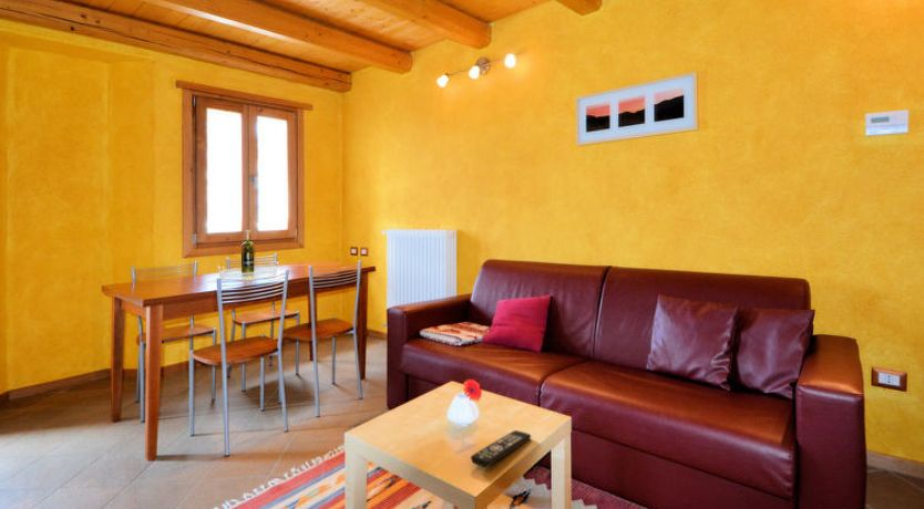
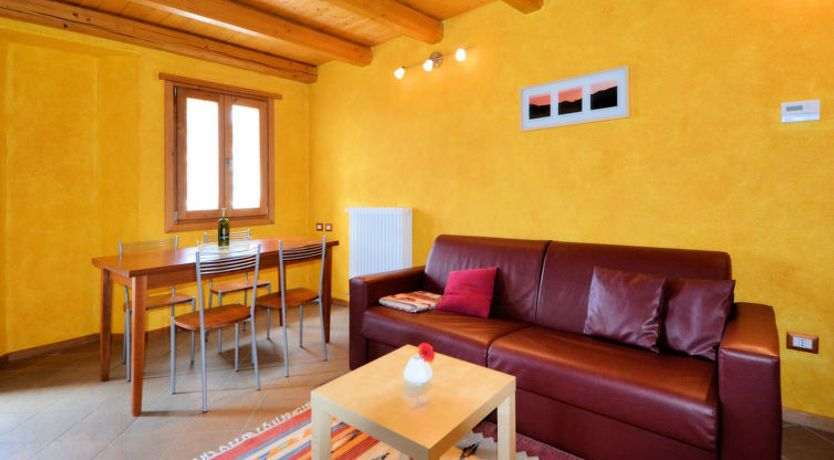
- remote control (502, 447)
